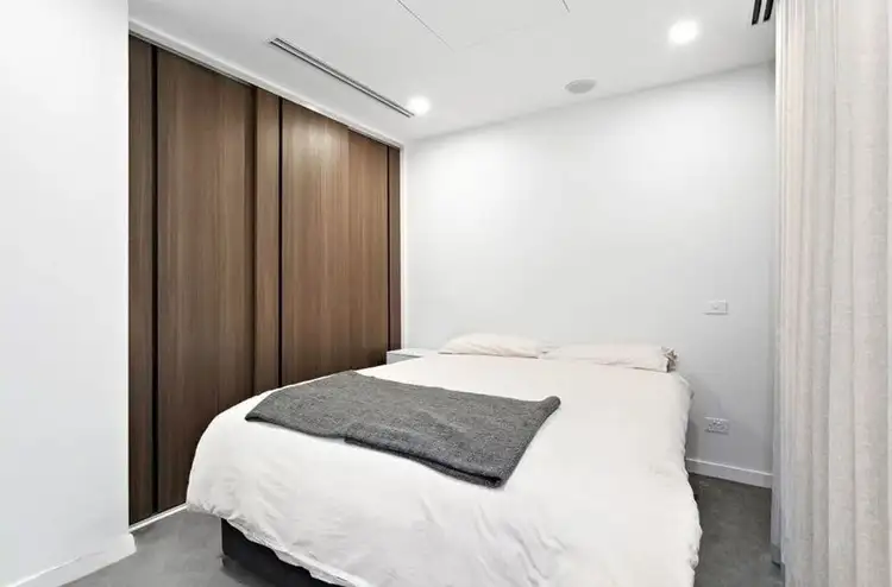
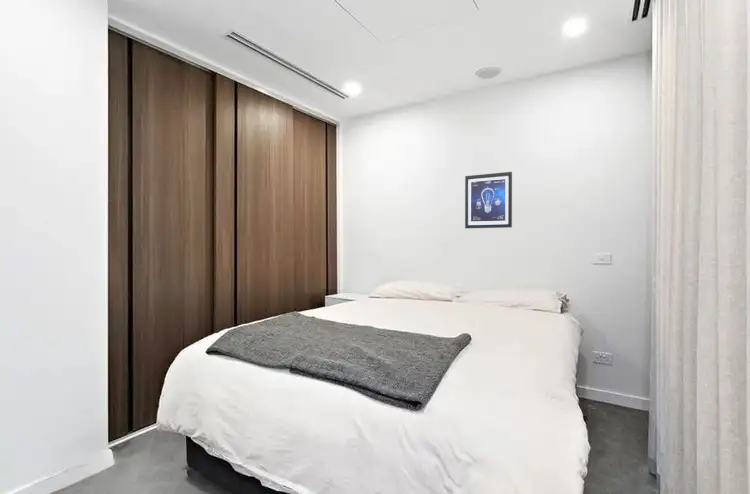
+ wall art (487, 201)
